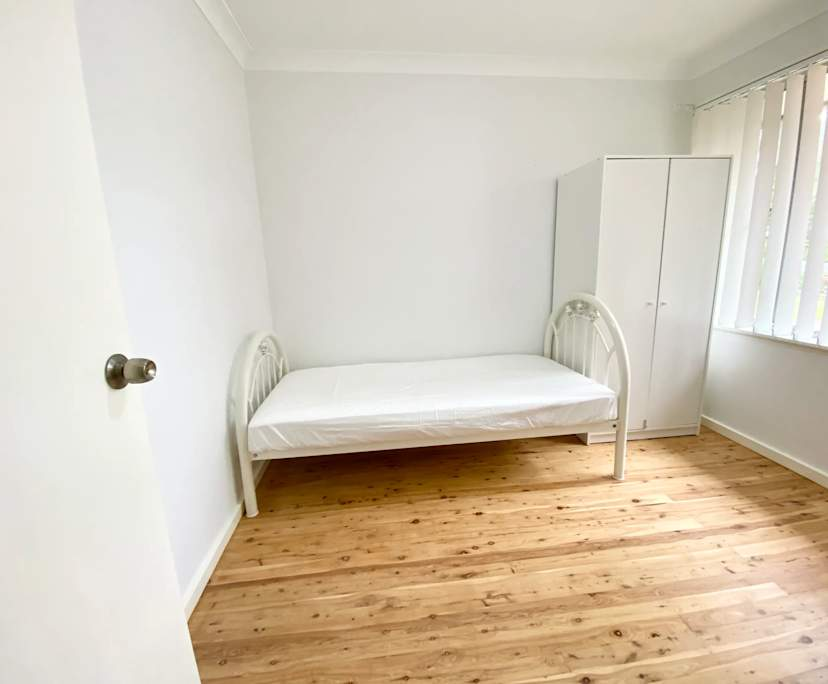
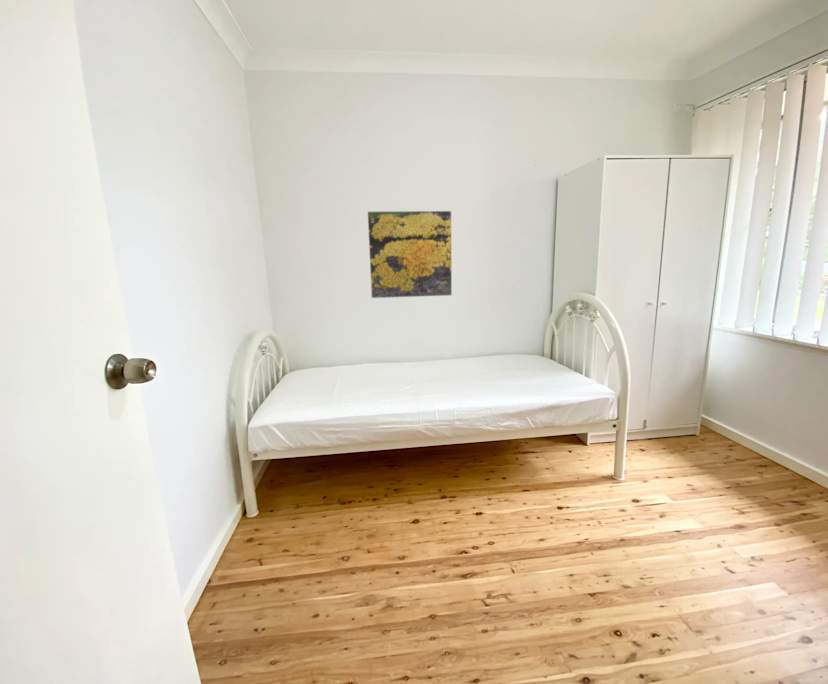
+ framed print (410, 255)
